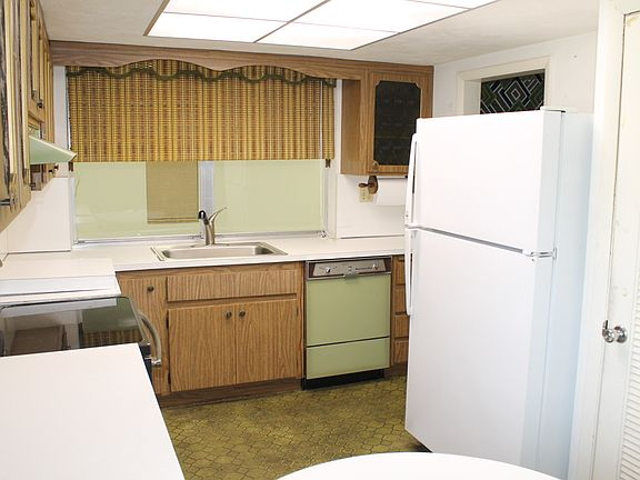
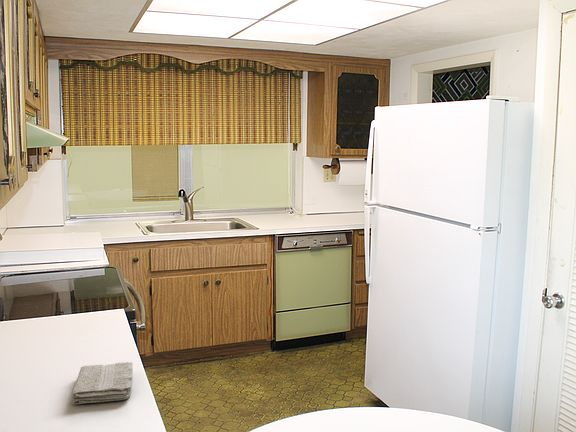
+ washcloth (104, 380)
